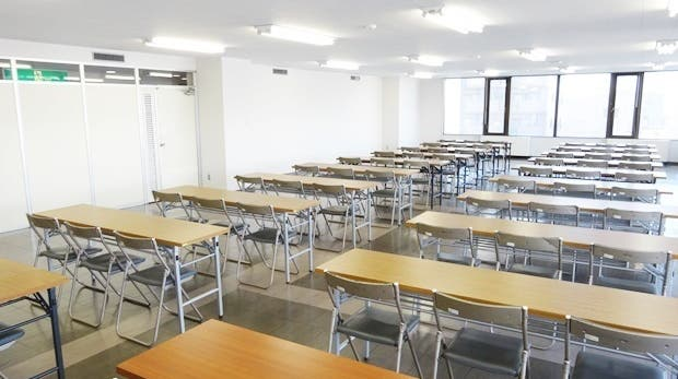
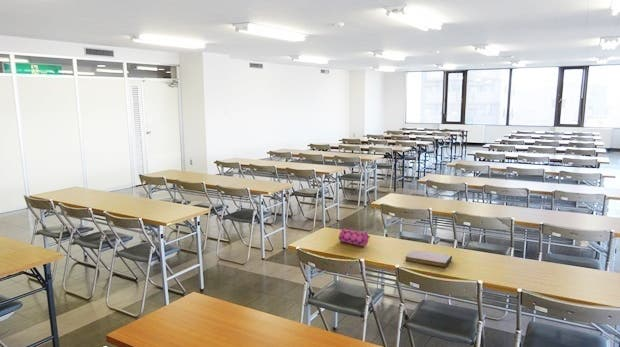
+ pencil case (353, 236)
+ notebook (428, 257)
